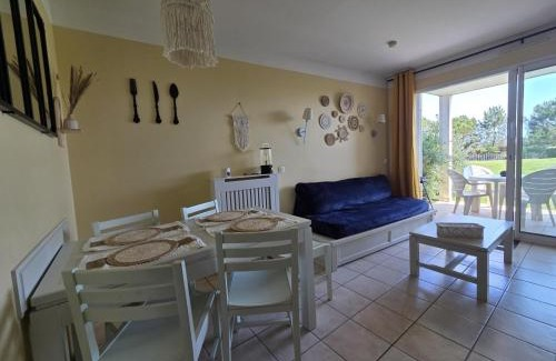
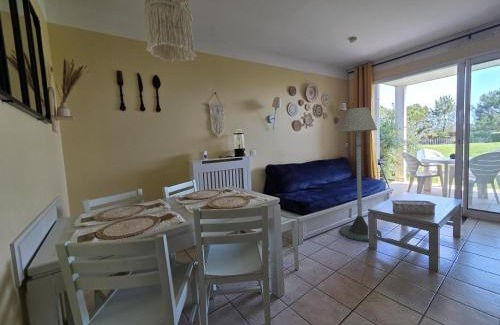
+ floor lamp (358, 172)
